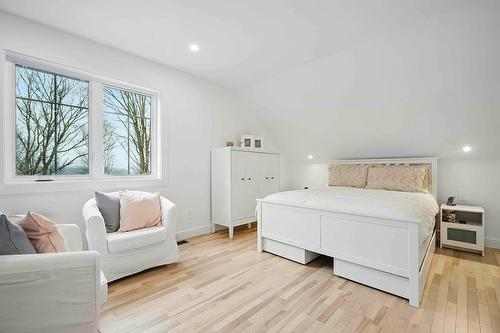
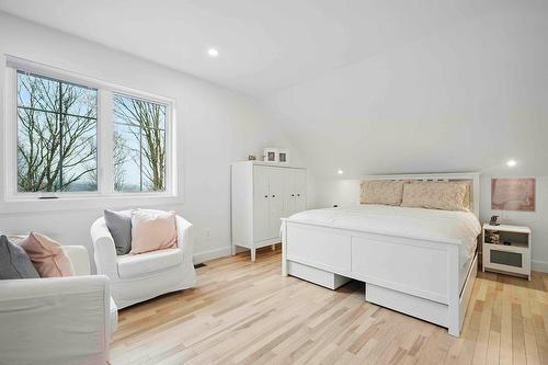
+ wall art (512, 194)
